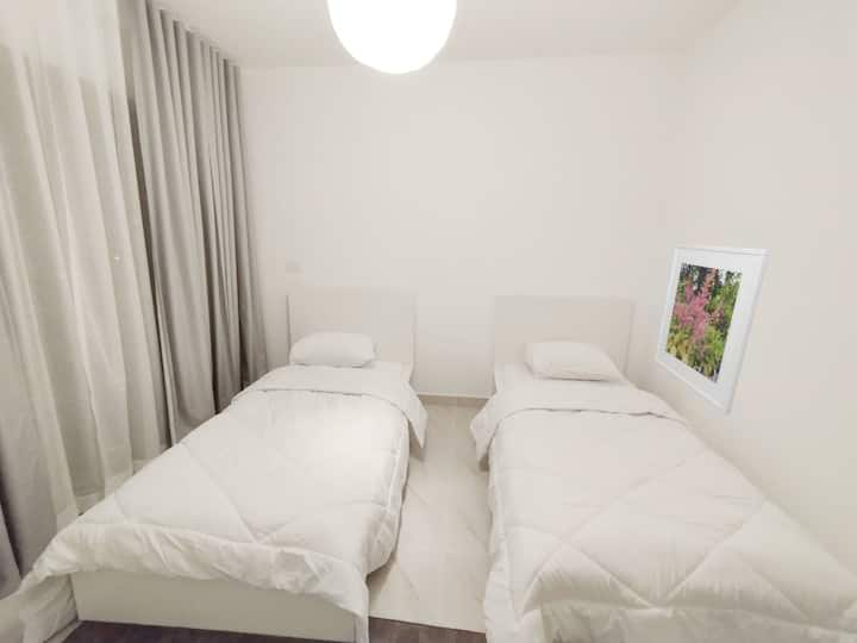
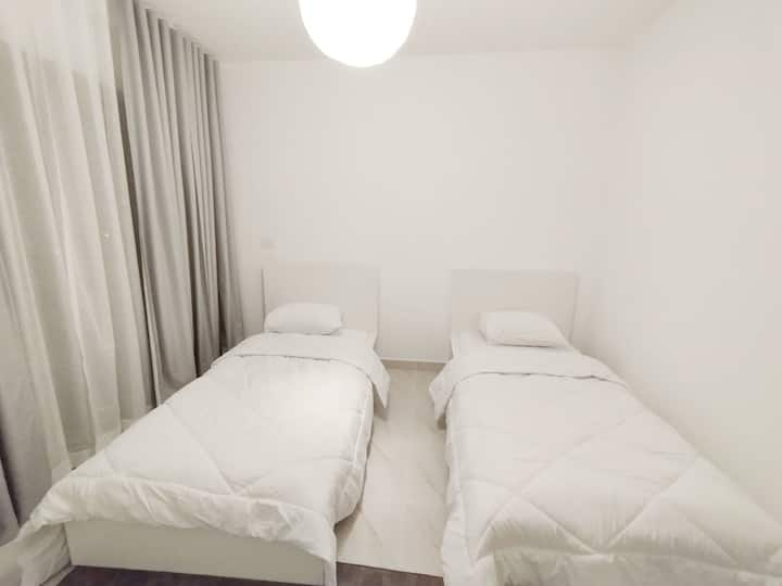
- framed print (699, 318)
